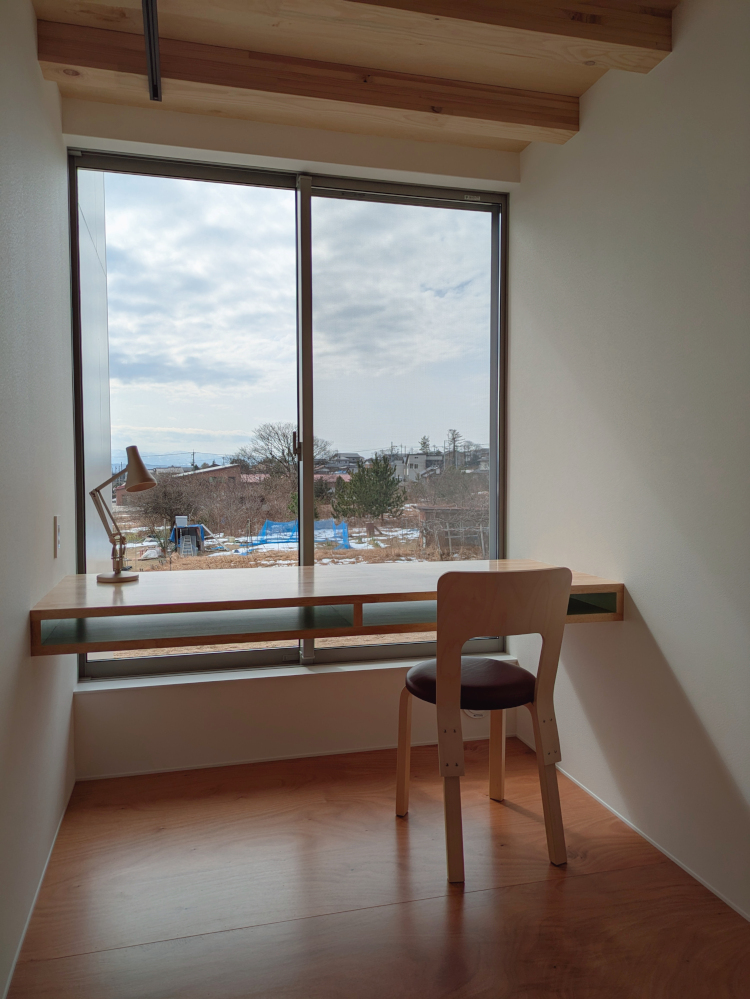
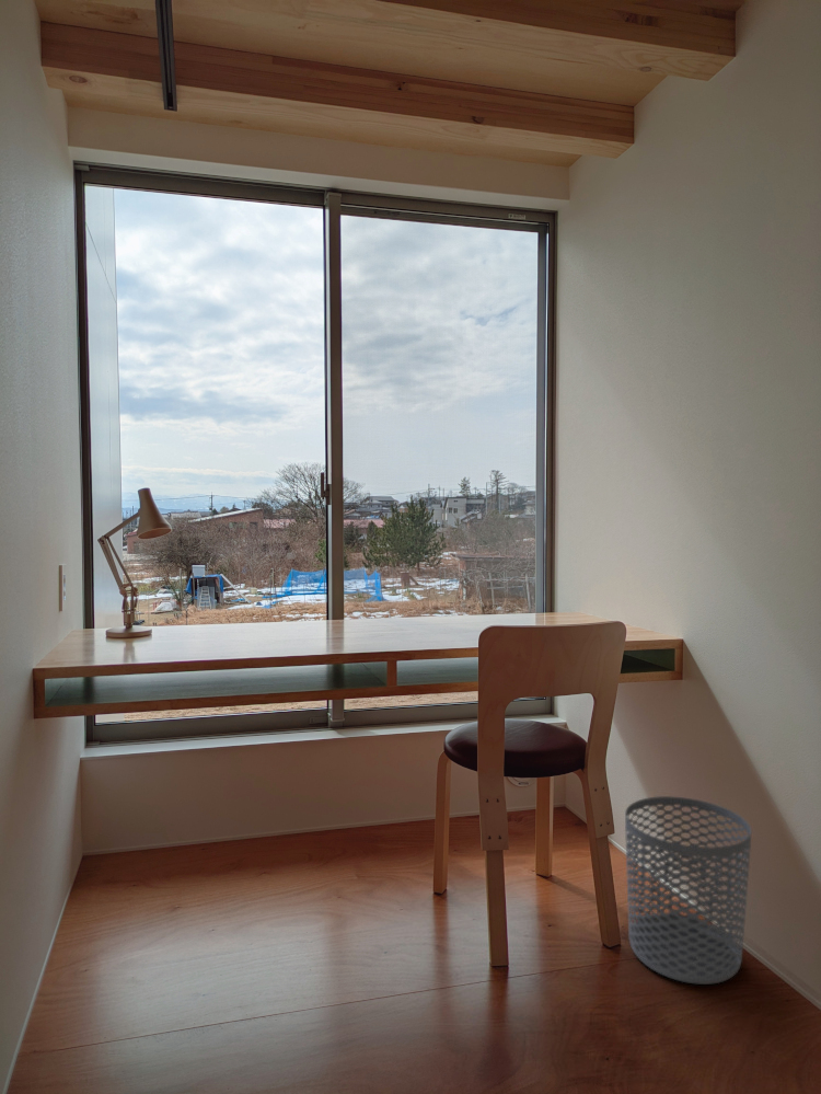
+ waste bin (684, 884)
